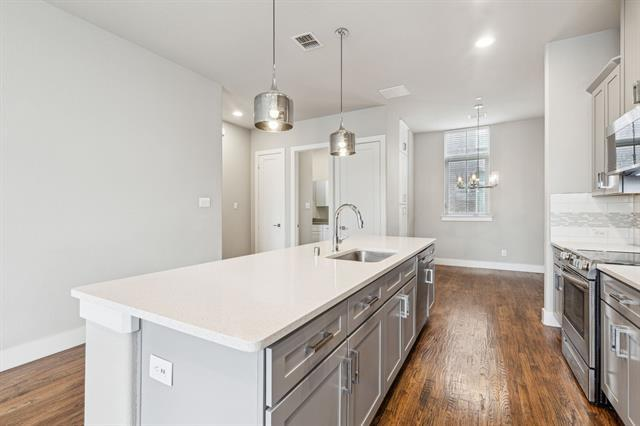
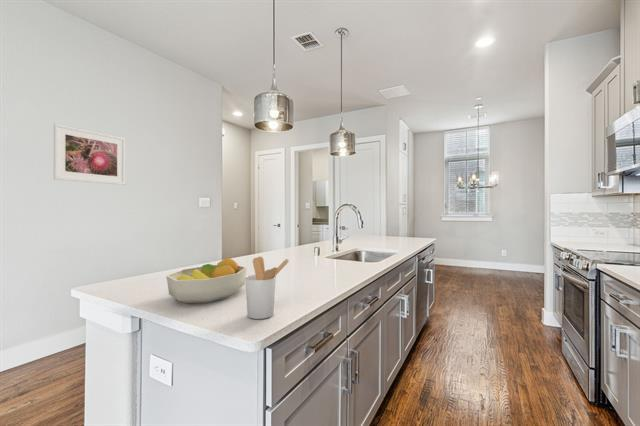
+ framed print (92, 156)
+ utensil holder (268, 285)
+ fruit bowl (209, 277)
